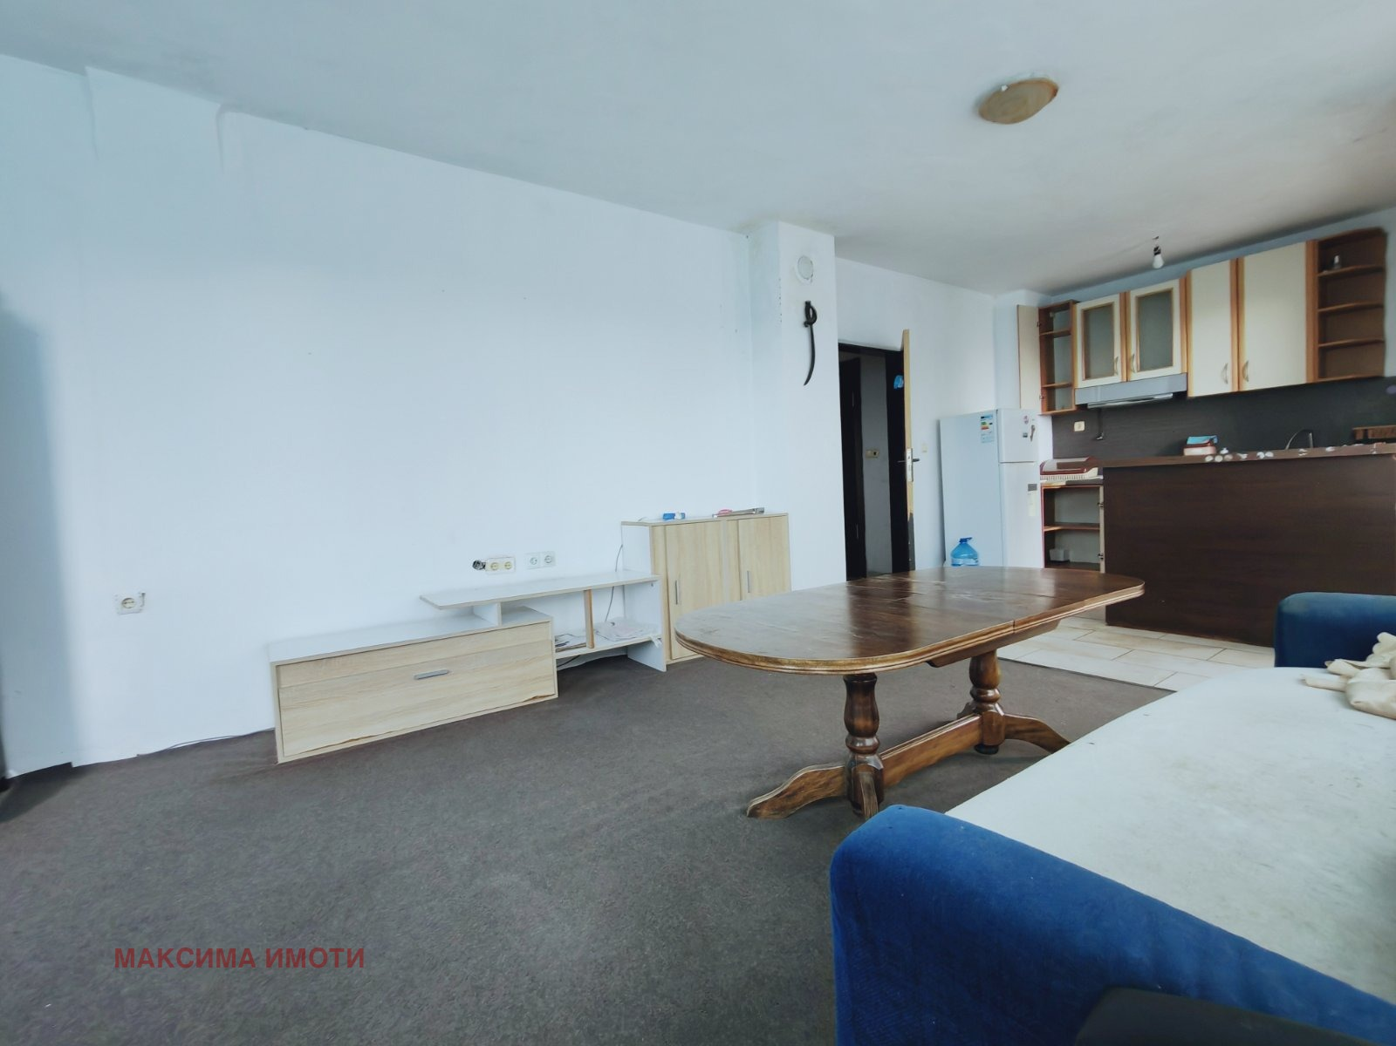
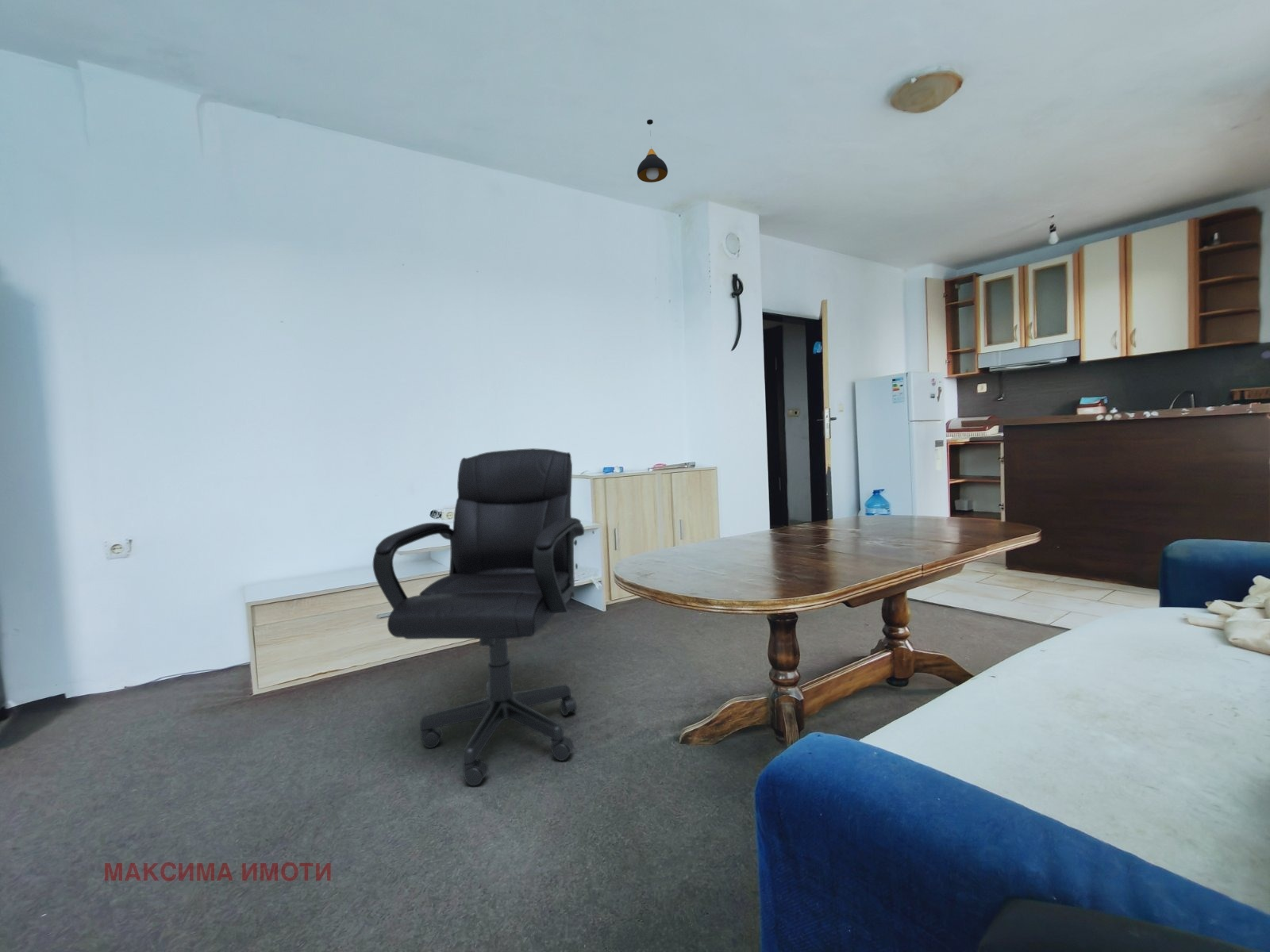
+ chair (498, 592)
+ pendant light (651, 149)
